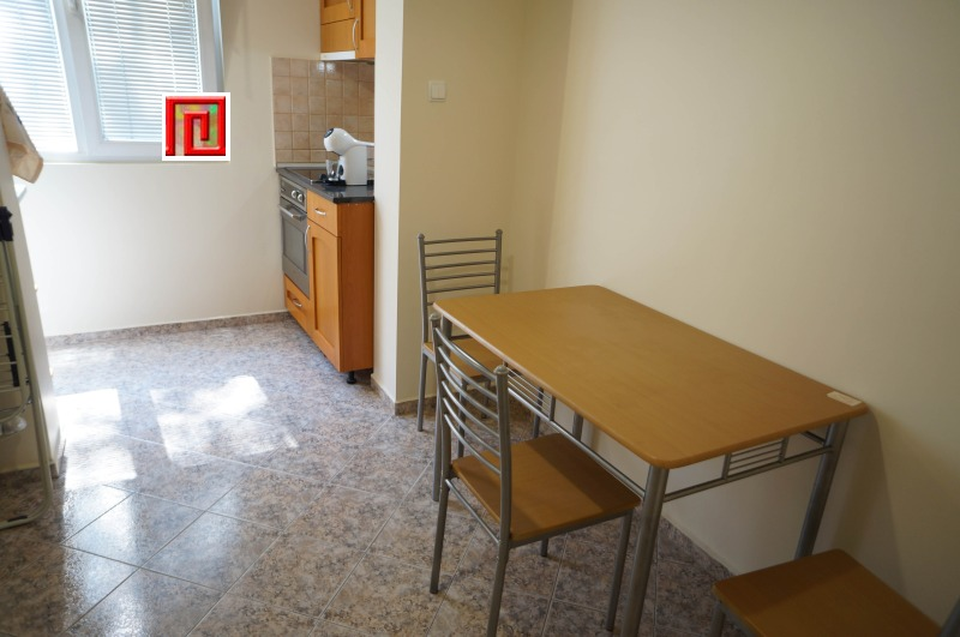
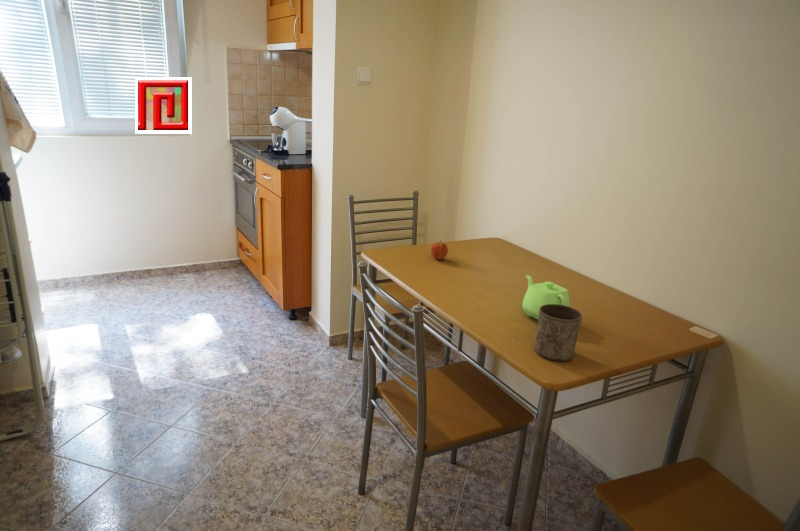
+ cup (557, 332)
+ teapot (543, 298)
+ fruit (439, 249)
